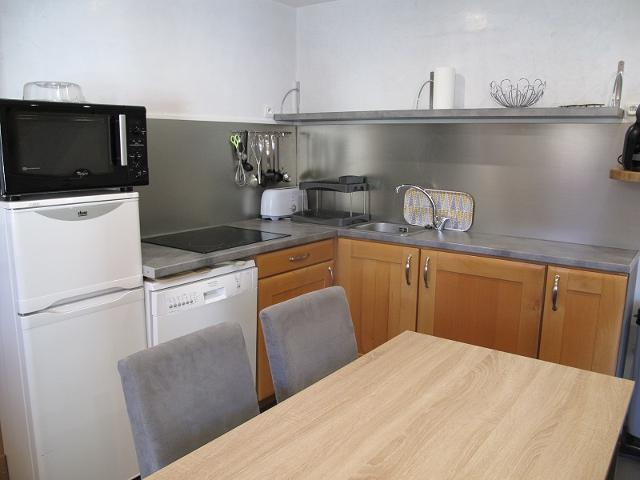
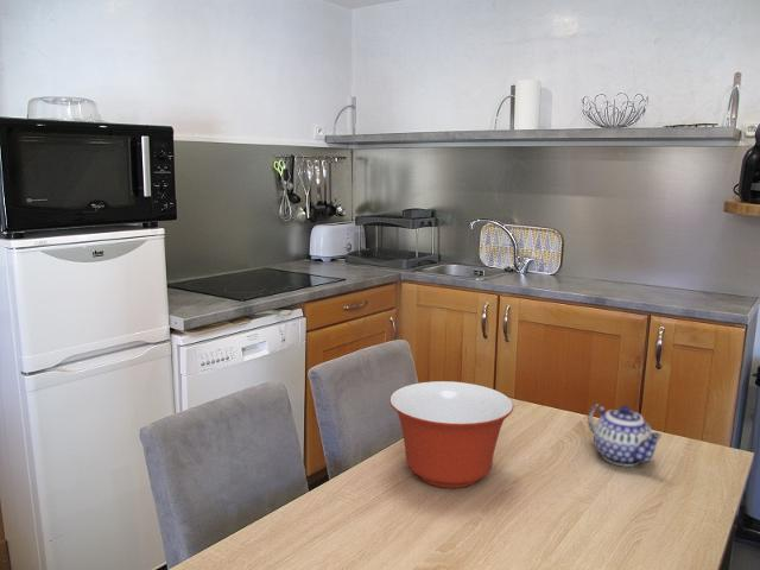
+ teapot (622, 431)
+ mixing bowl (449, 437)
